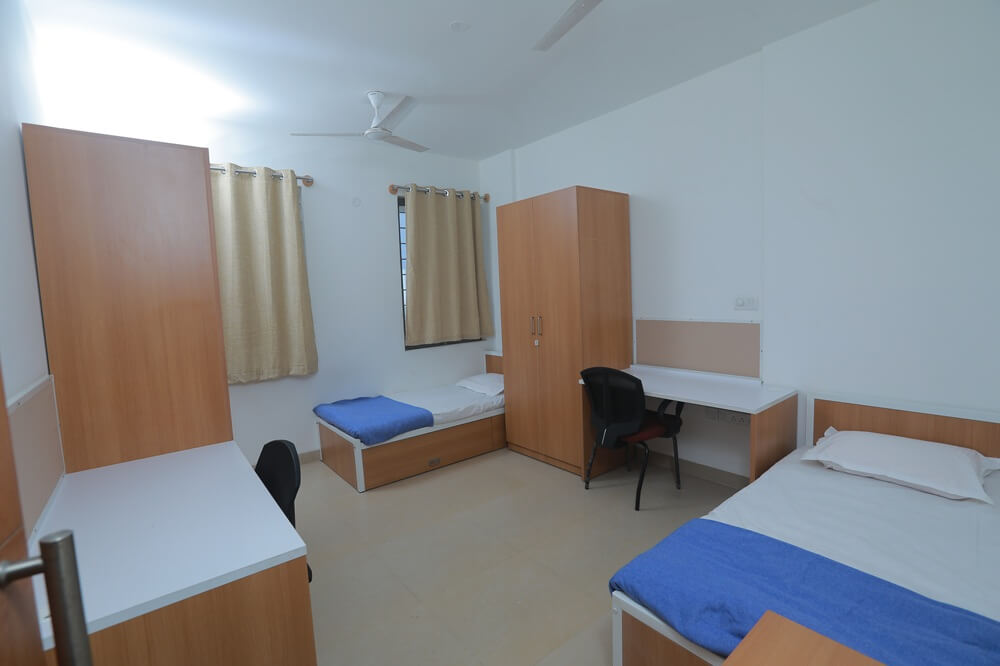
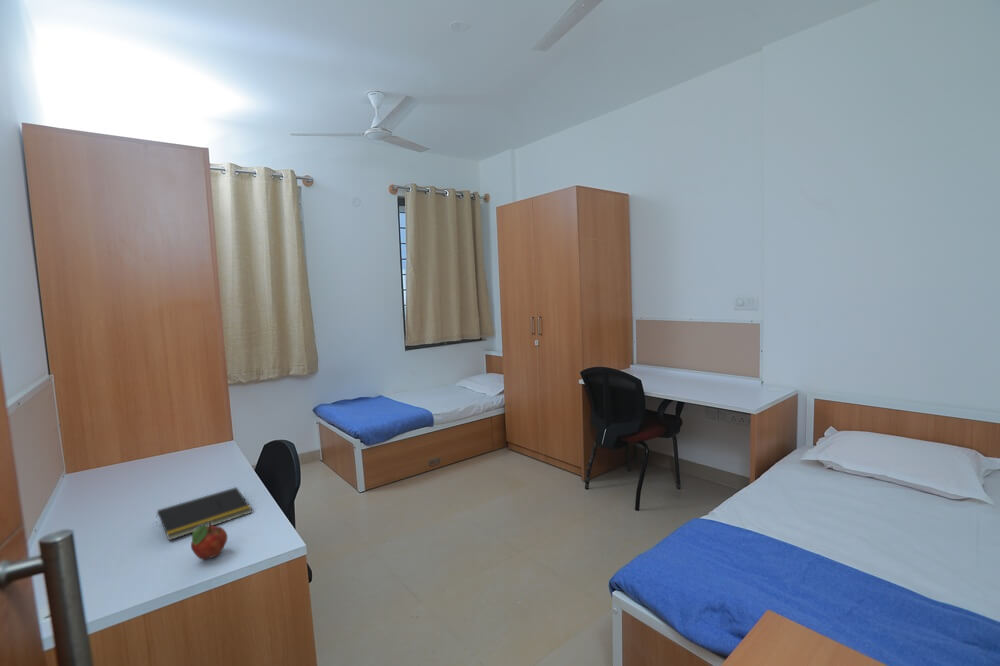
+ notepad (205, 511)
+ fruit (207, 540)
